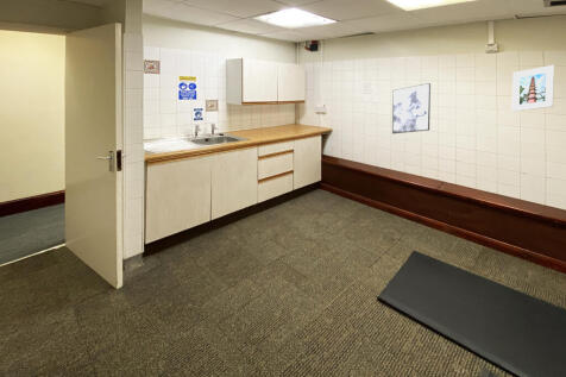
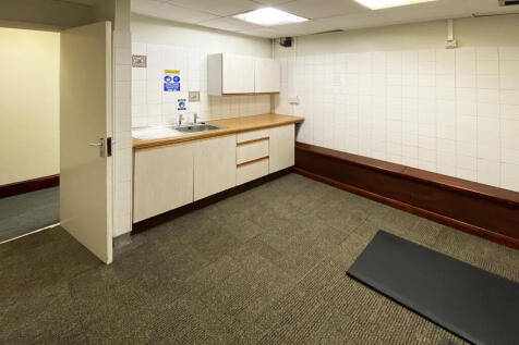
- wall art (410, 109)
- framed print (532, 88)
